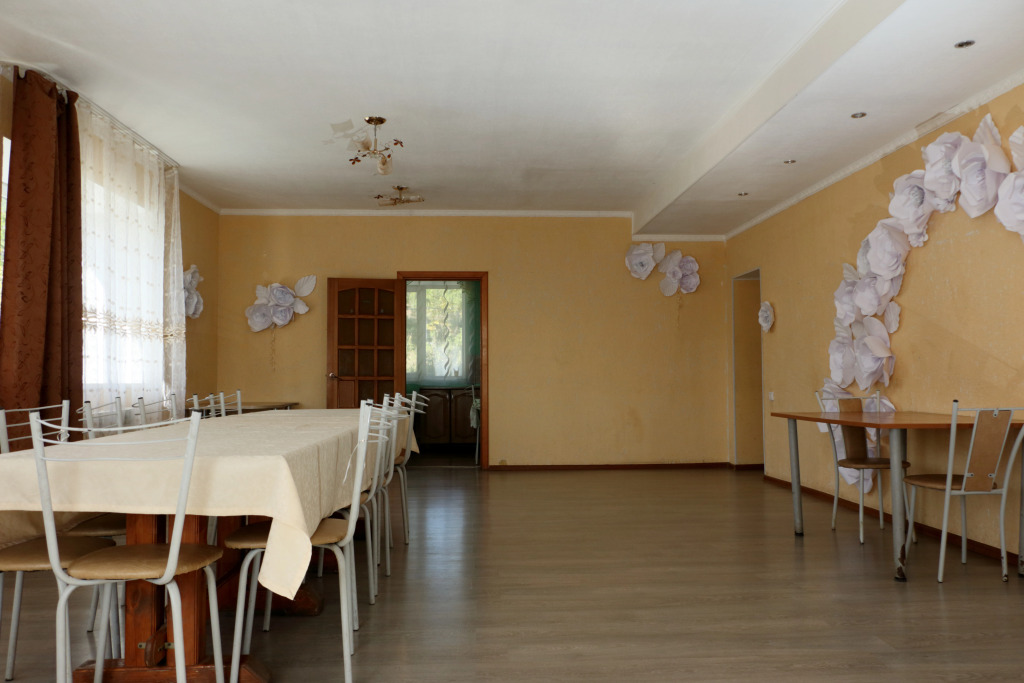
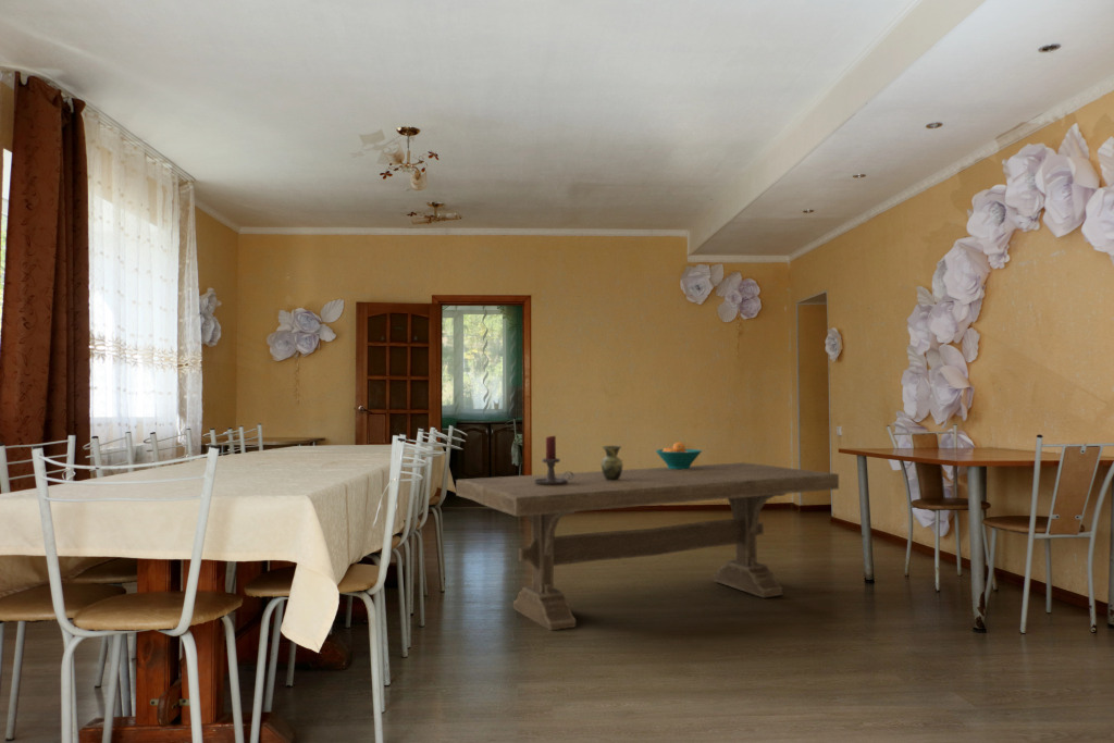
+ dining table (652, 538)
+ fruit bowl (678, 455)
+ candle holder (555, 458)
+ vase (611, 462)
